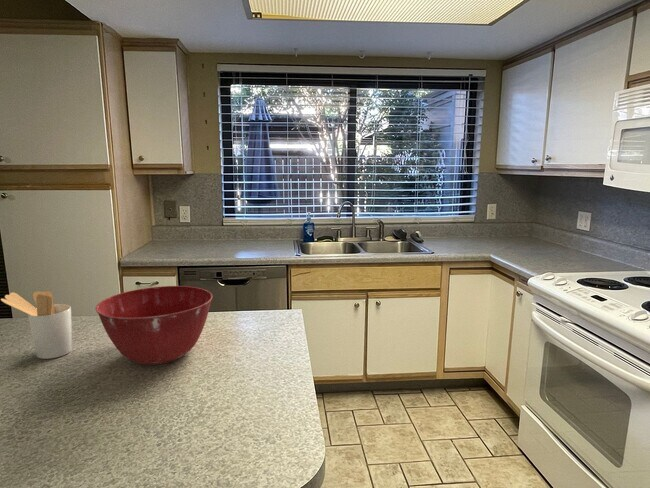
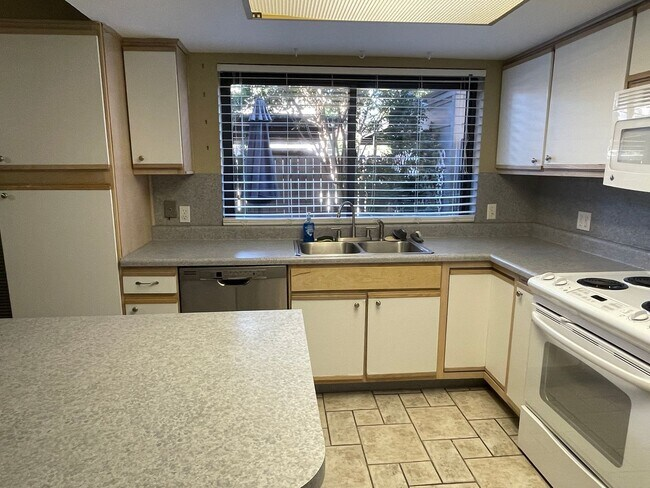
- utensil holder (39, 322)
- mixing bowl (158, 326)
